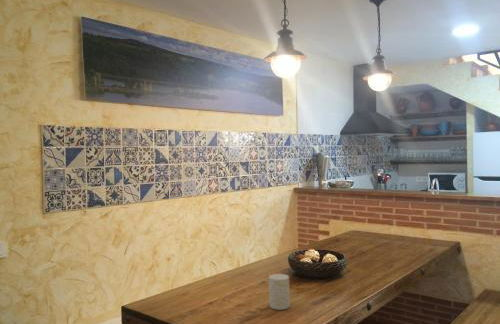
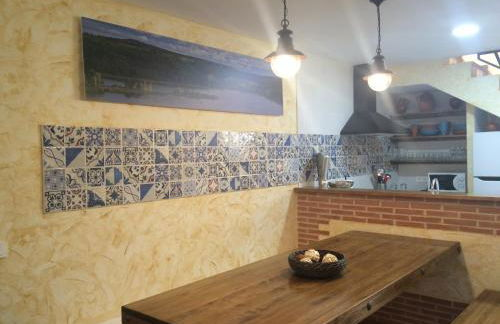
- cup (279, 291)
